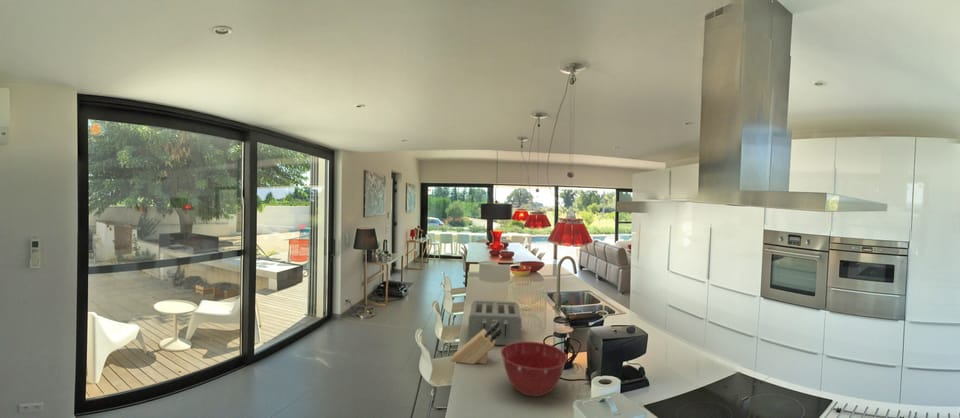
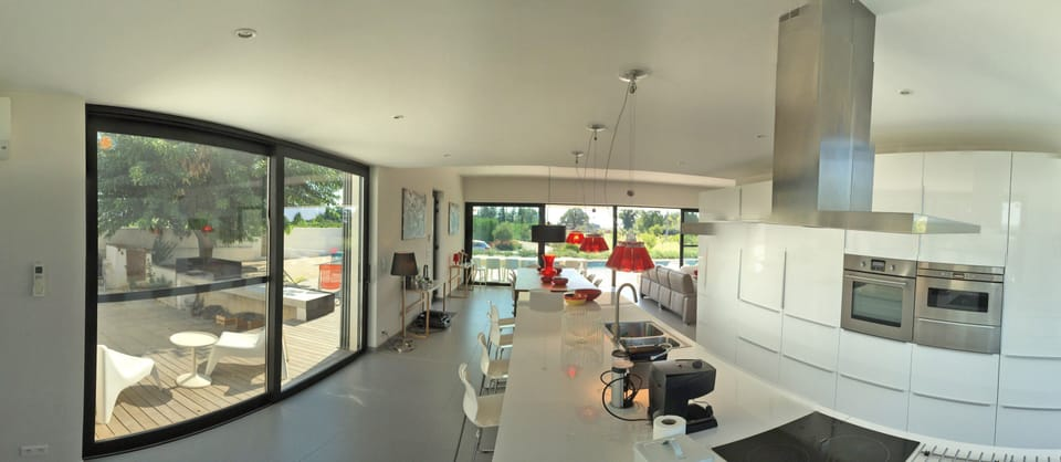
- mixing bowl (533, 371)
- toaster (494, 322)
- knife block (477, 341)
